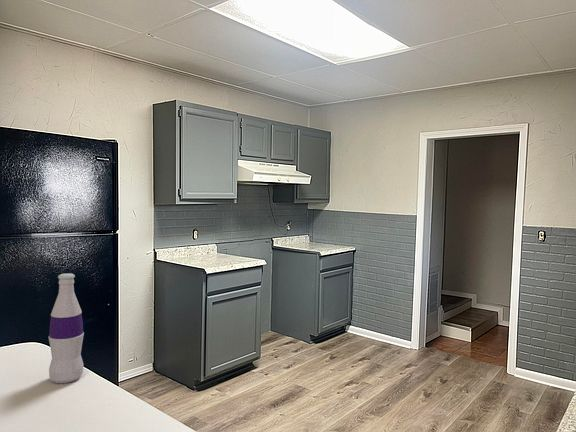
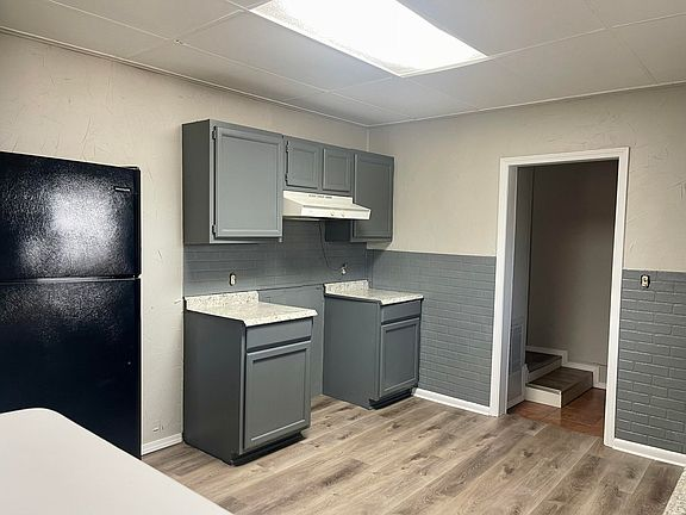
- bottle (66, 326)
